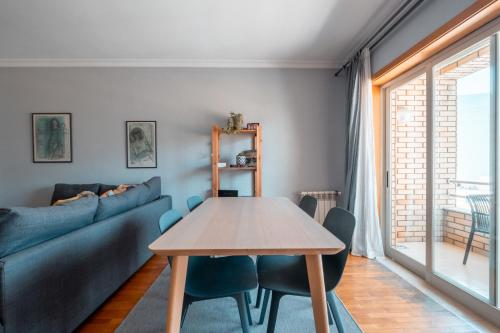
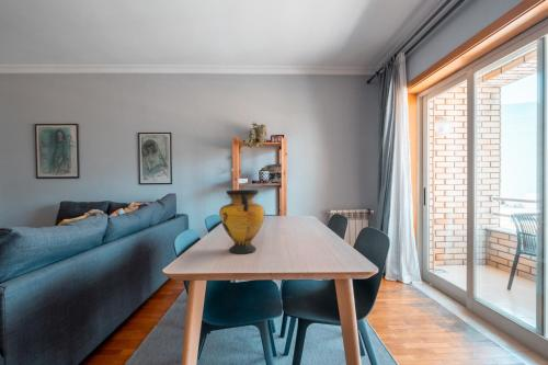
+ vase (242, 220)
